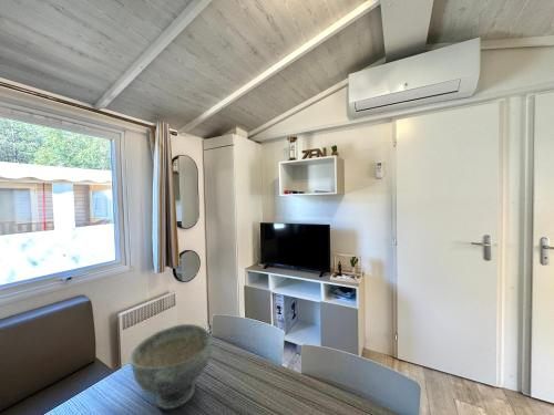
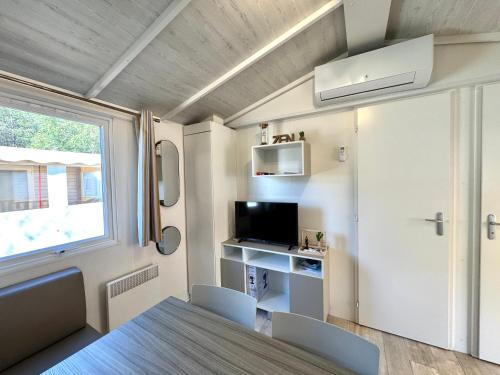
- decorative bowl (174, 367)
